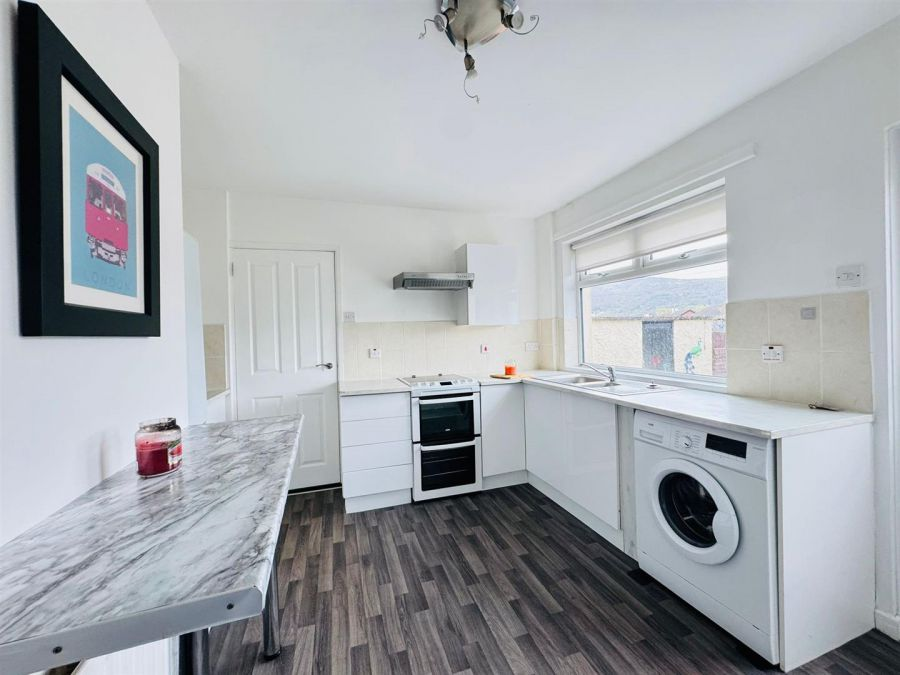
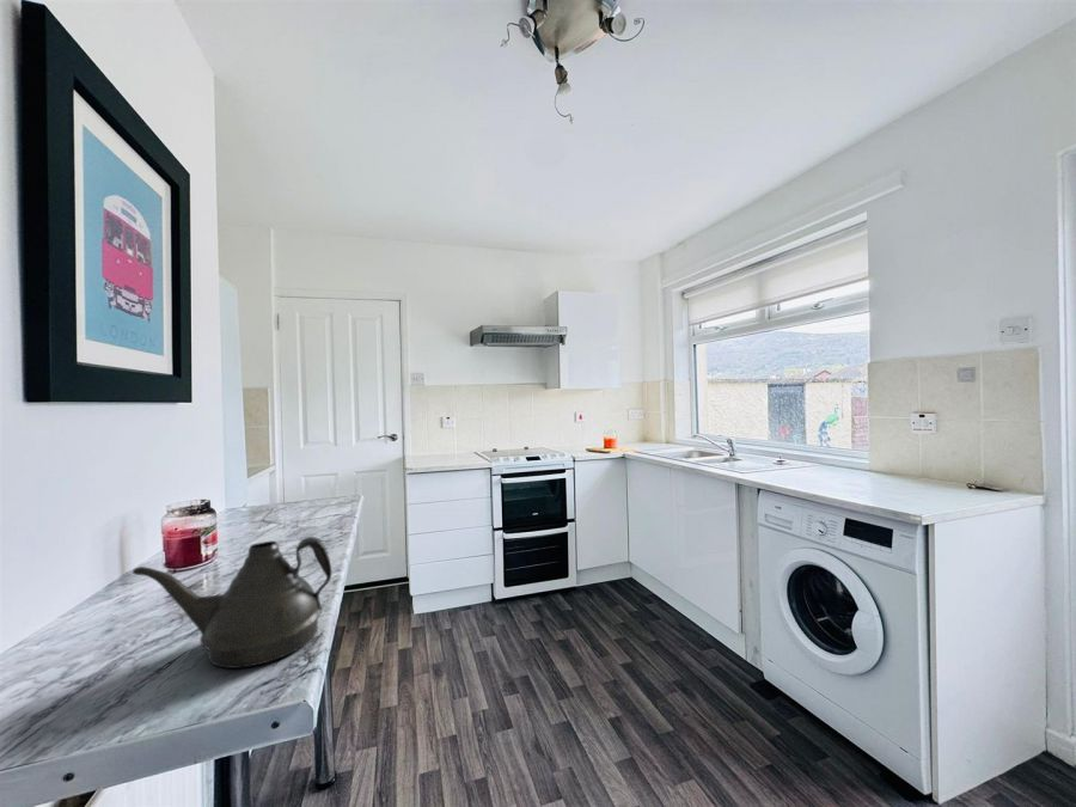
+ teapot (240, 595)
